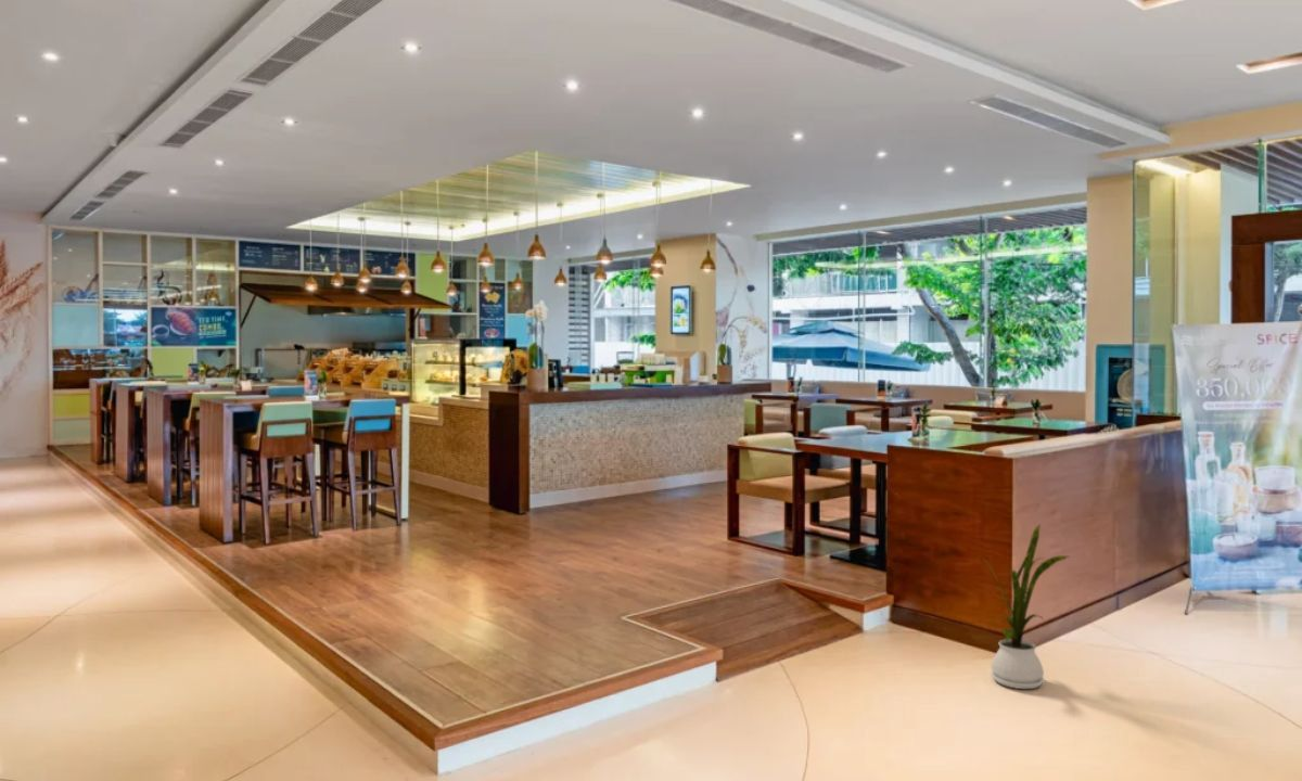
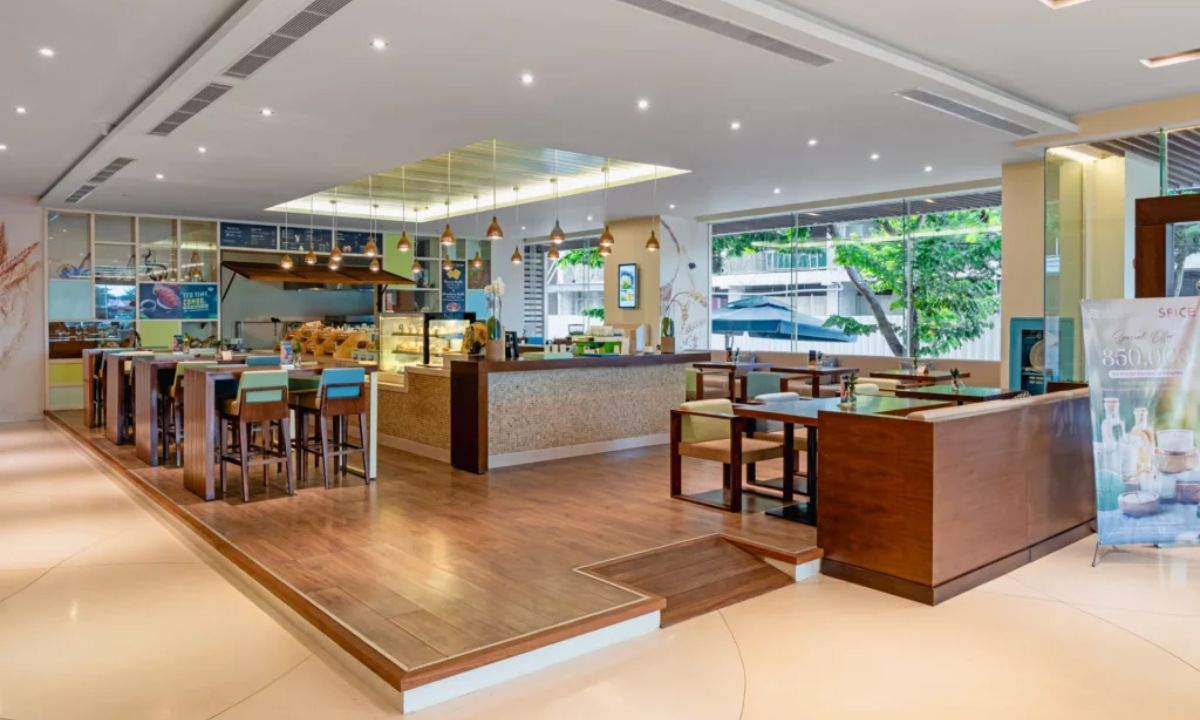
- house plant (1021, 605)
